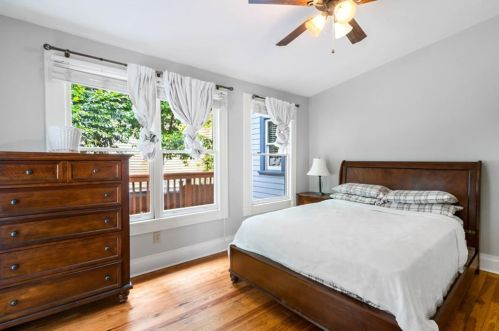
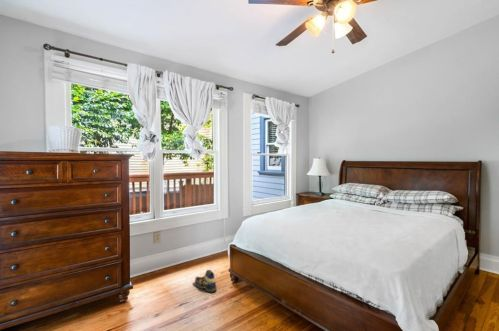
+ shoe (205, 278)
